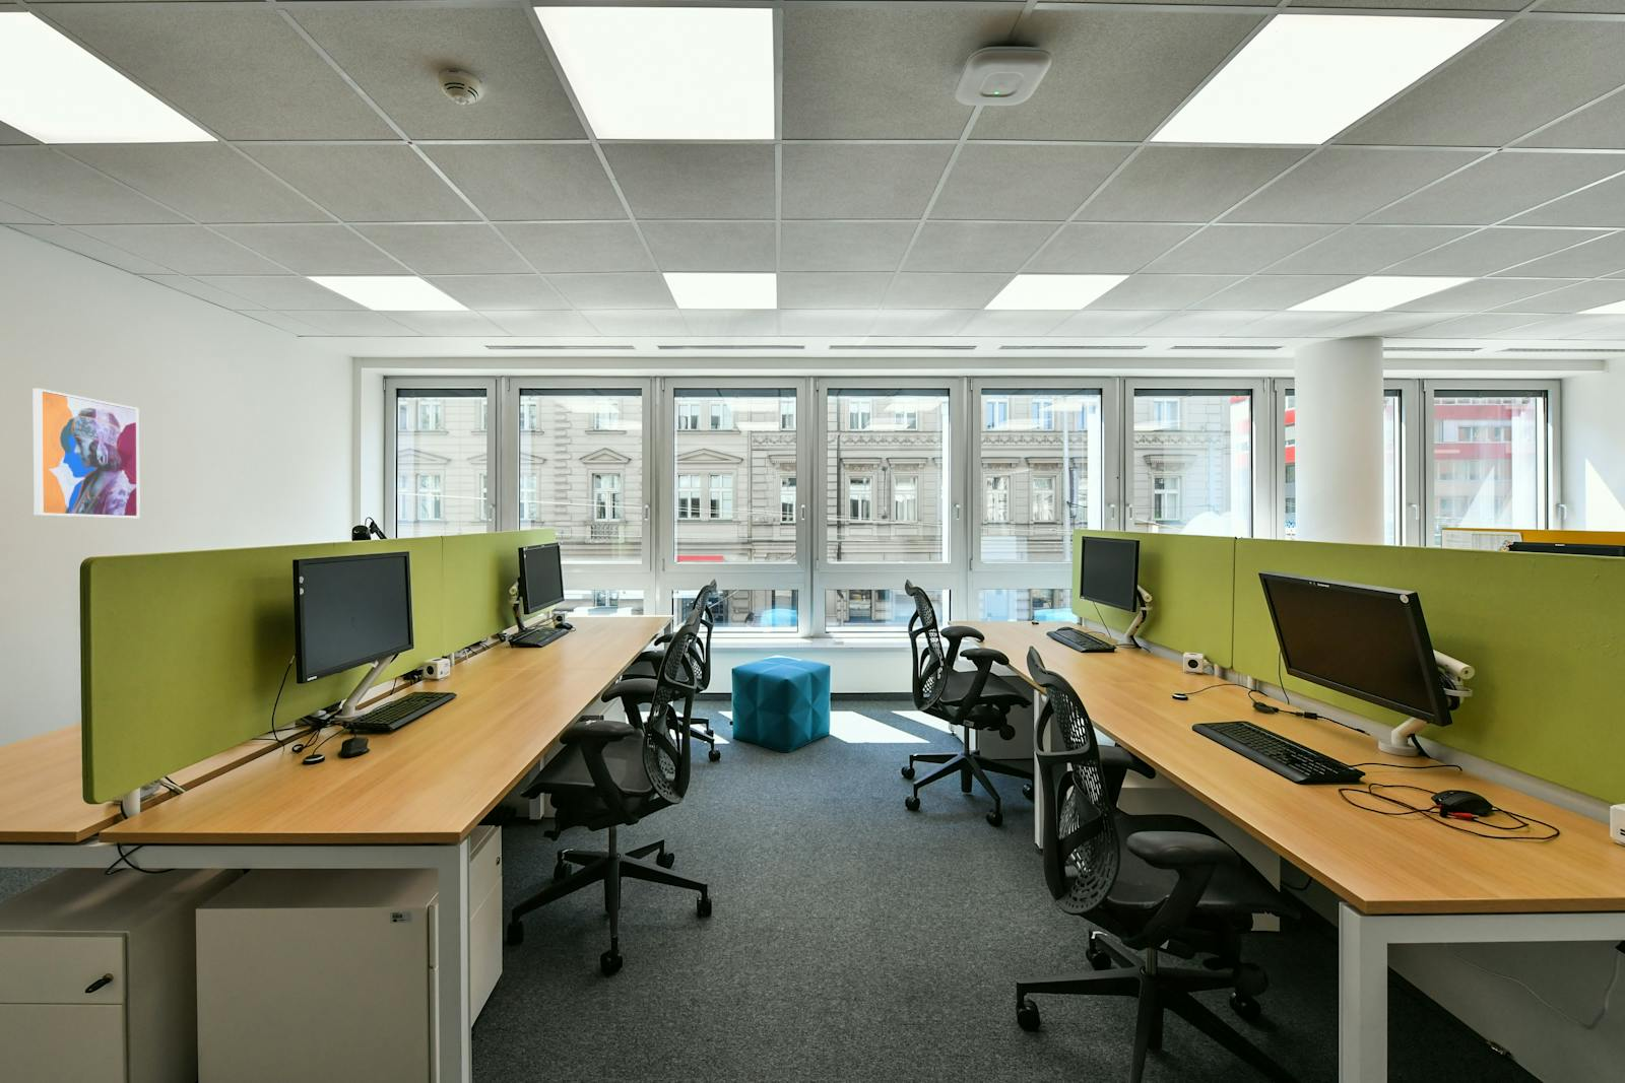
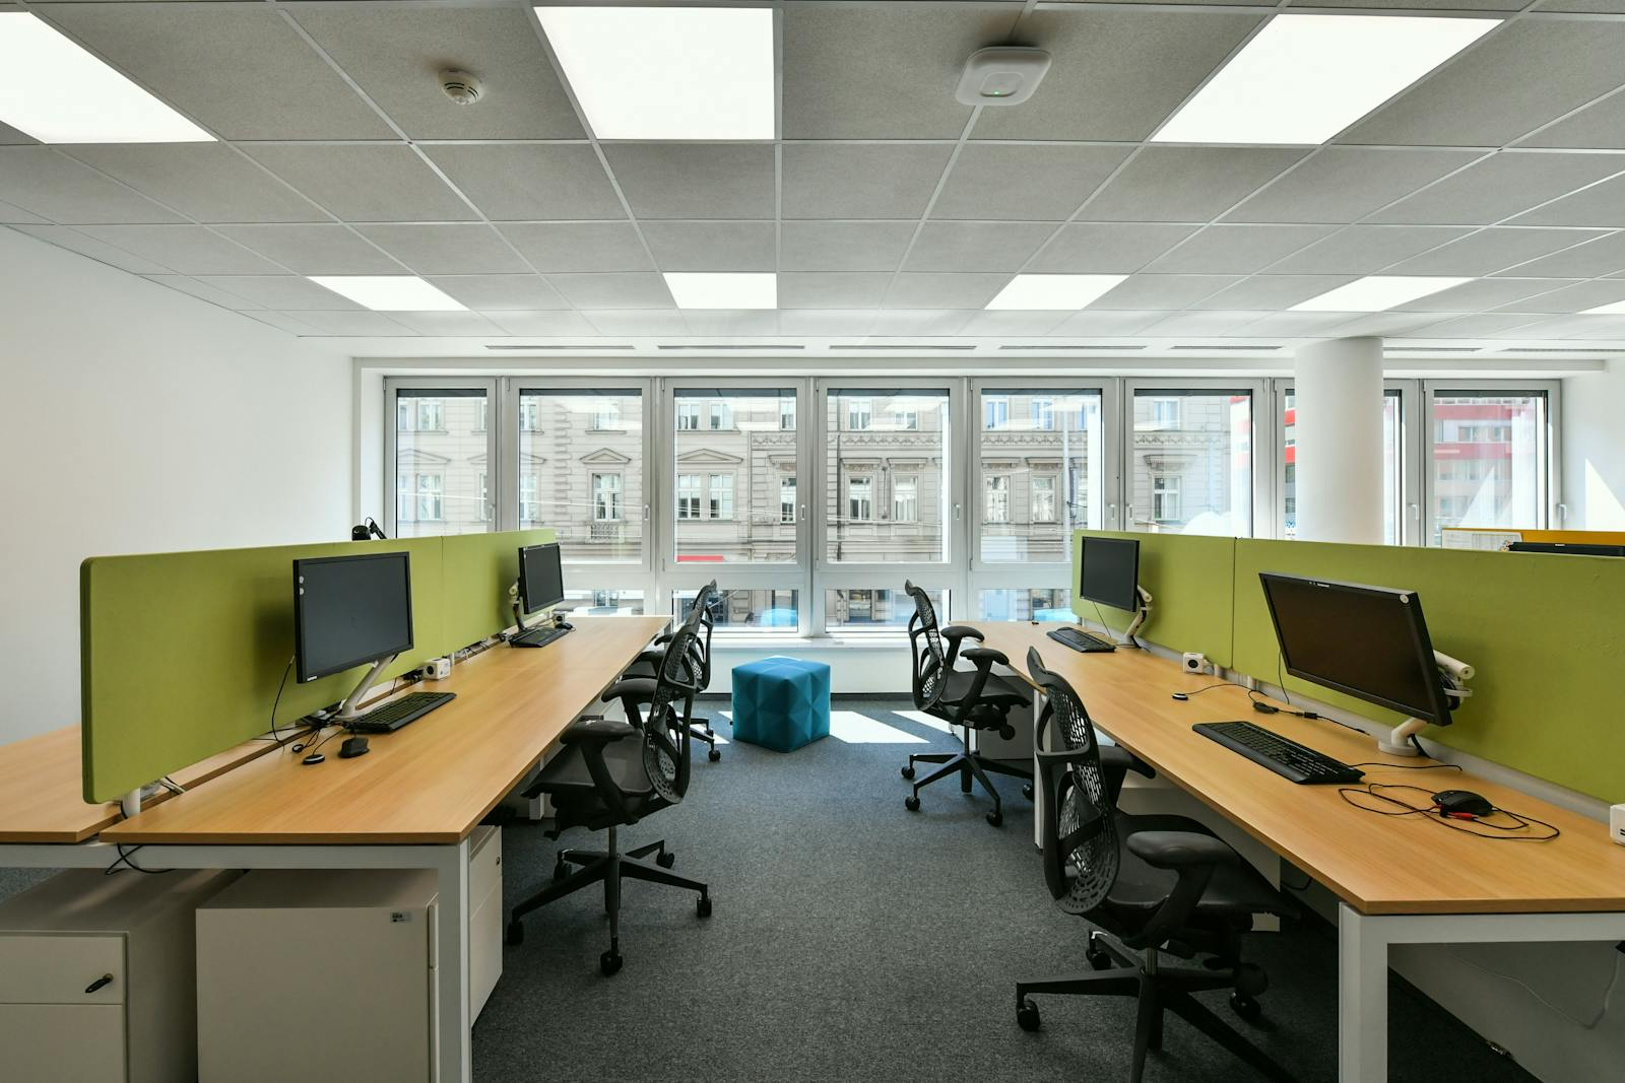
- wall art (89, 458)
